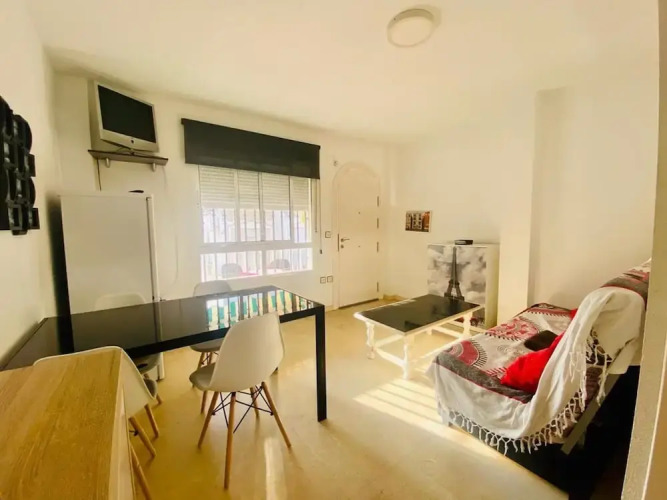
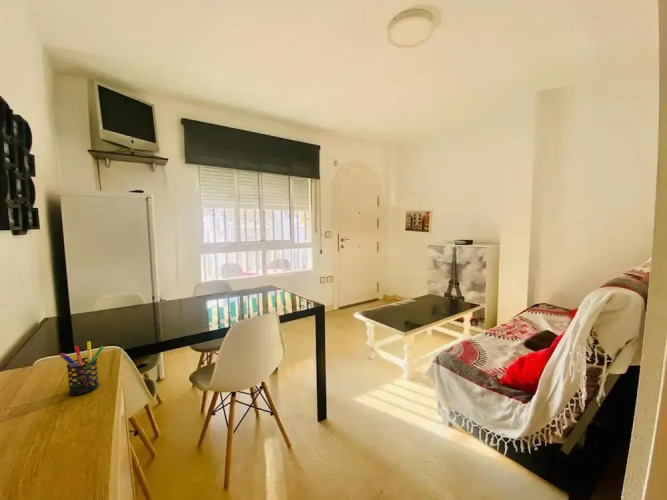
+ pen holder (85, 365)
